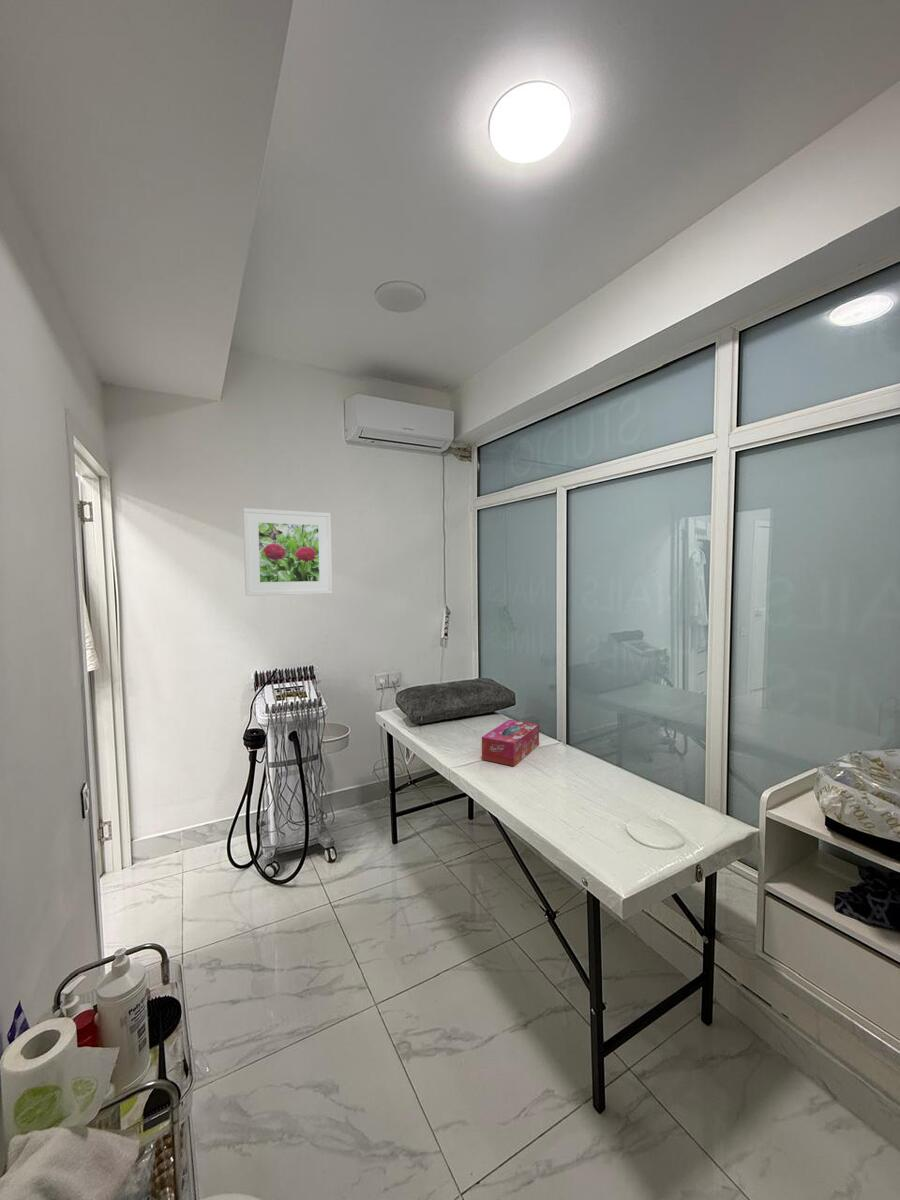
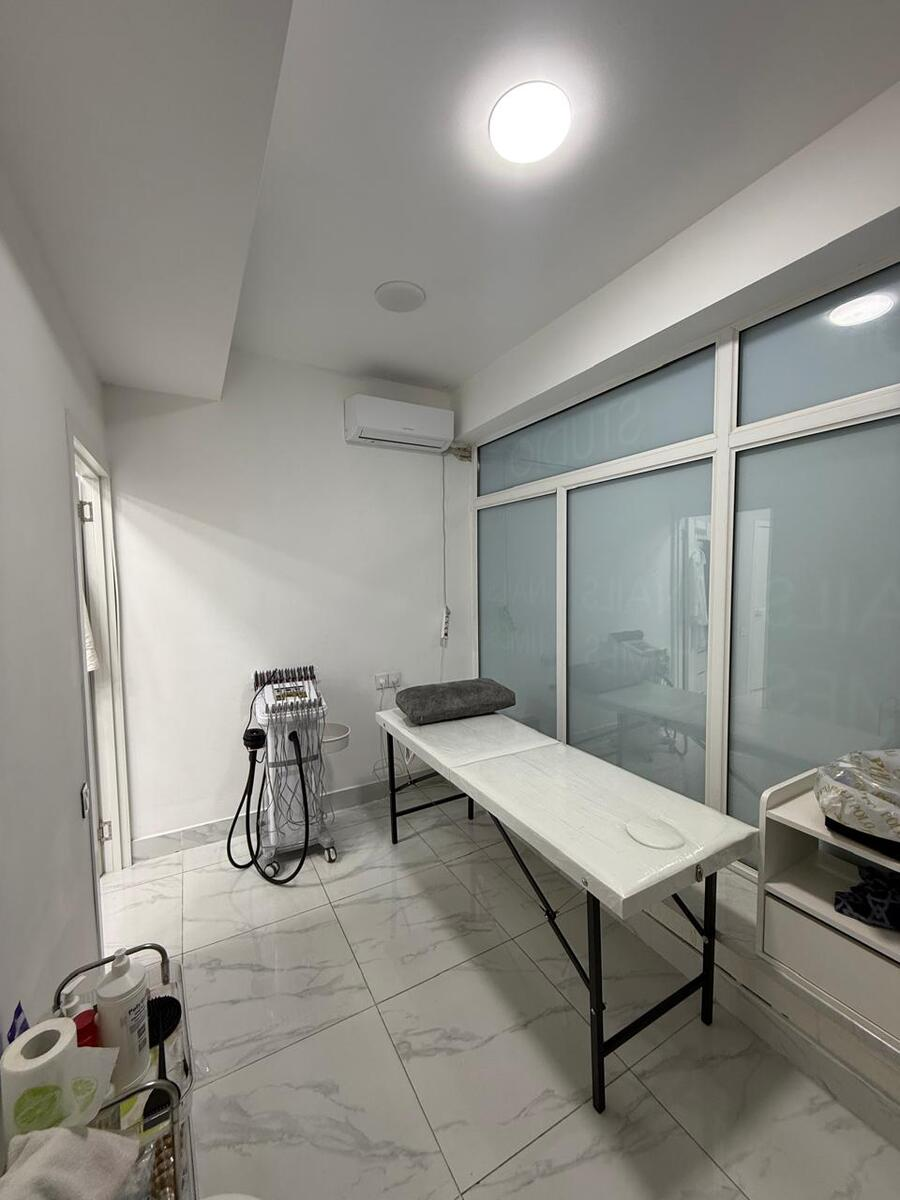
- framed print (289, 552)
- tissue box (511, 741)
